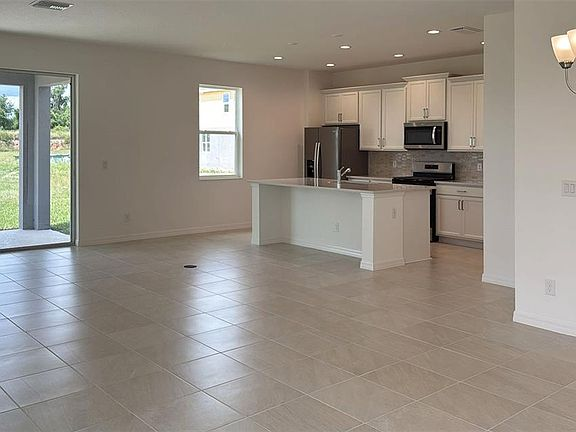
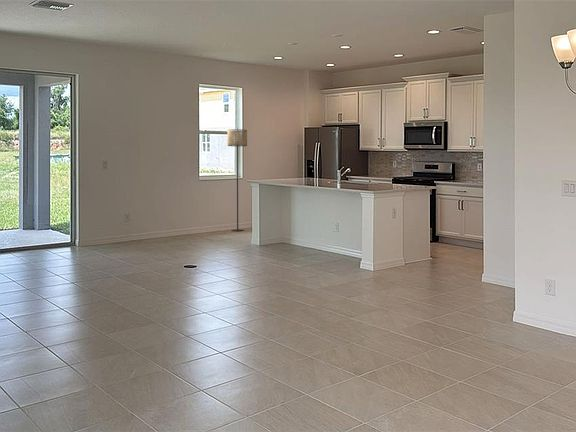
+ floor lamp (237, 180)
